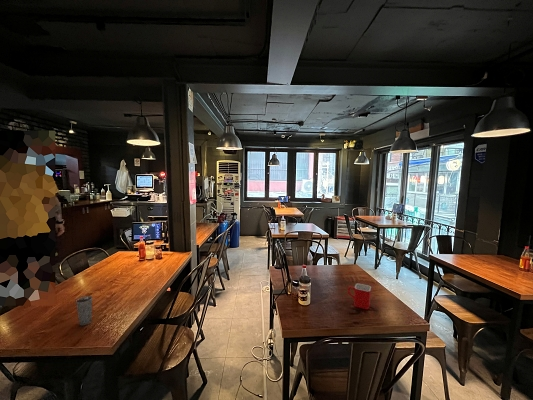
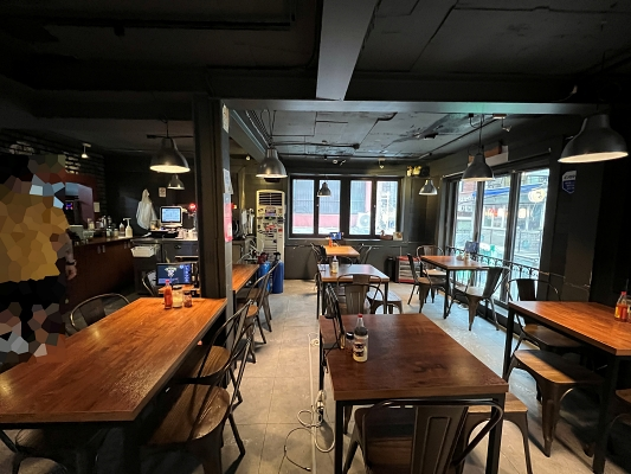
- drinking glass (84, 311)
- mug (358, 295)
